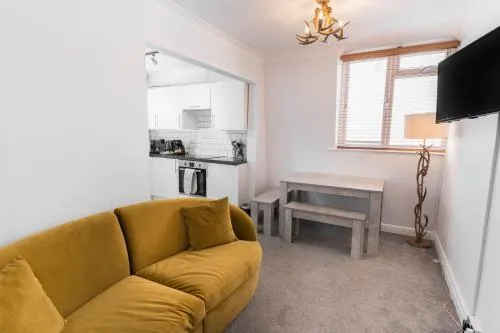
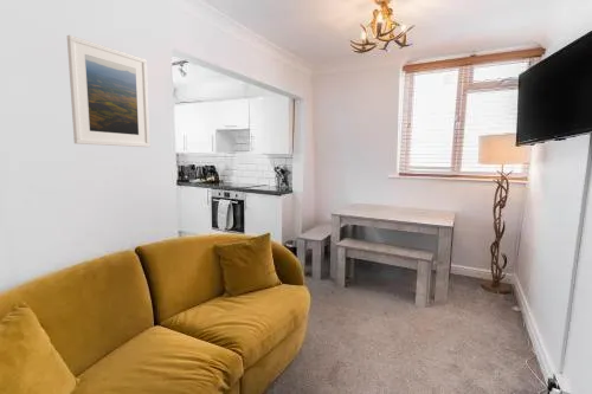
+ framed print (112, 97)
